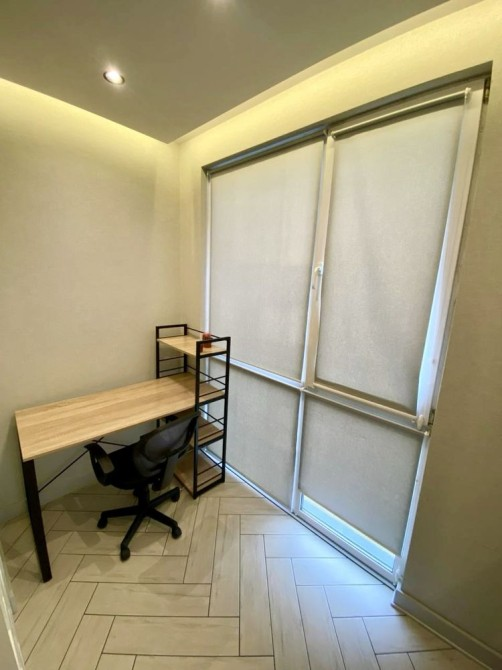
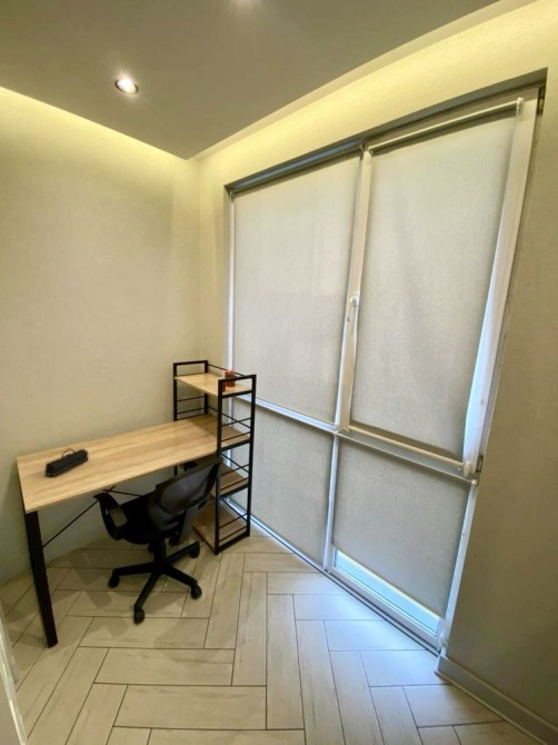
+ pencil case (67, 458)
